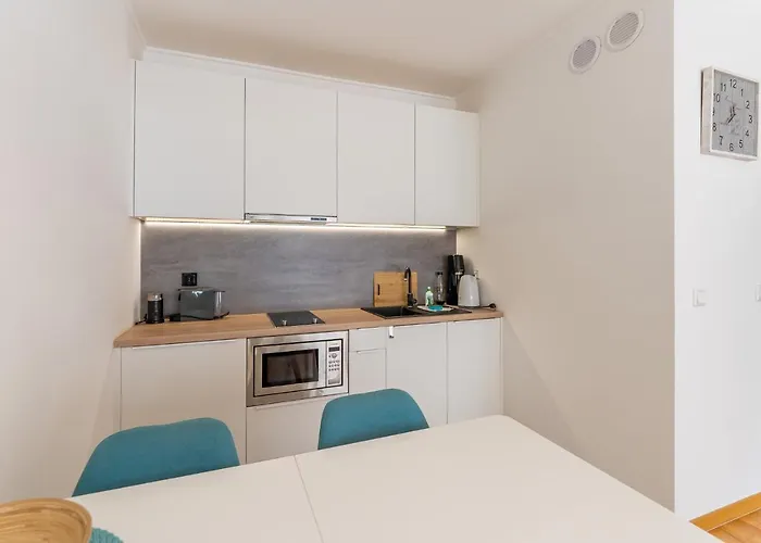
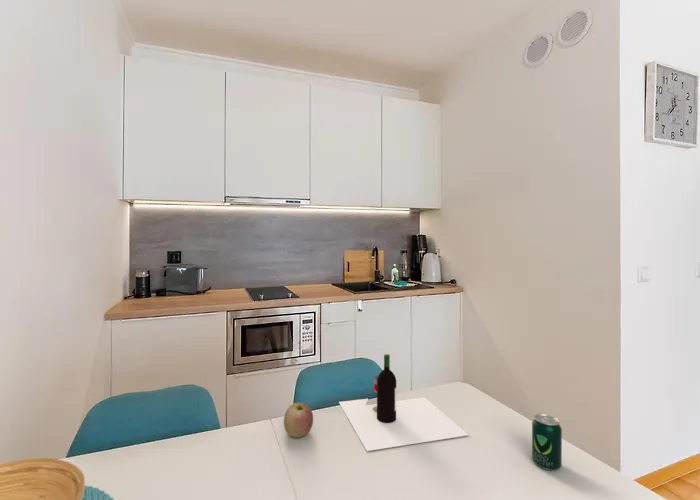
+ apple (298, 419)
+ wine bottle (395, 385)
+ beverage can (546, 441)
